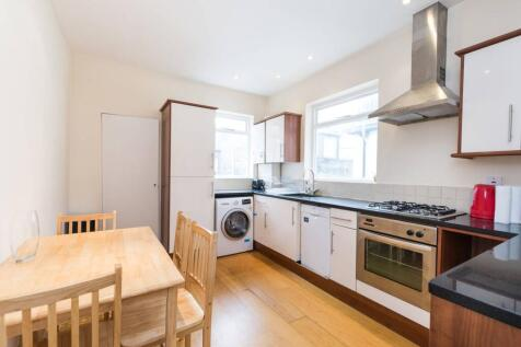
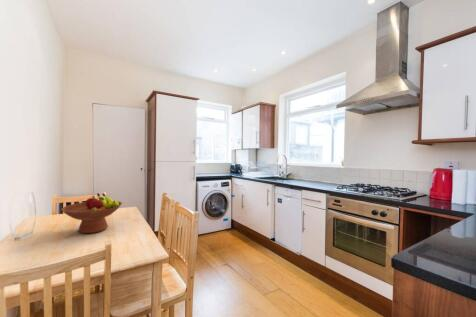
+ fruit bowl (93, 212)
